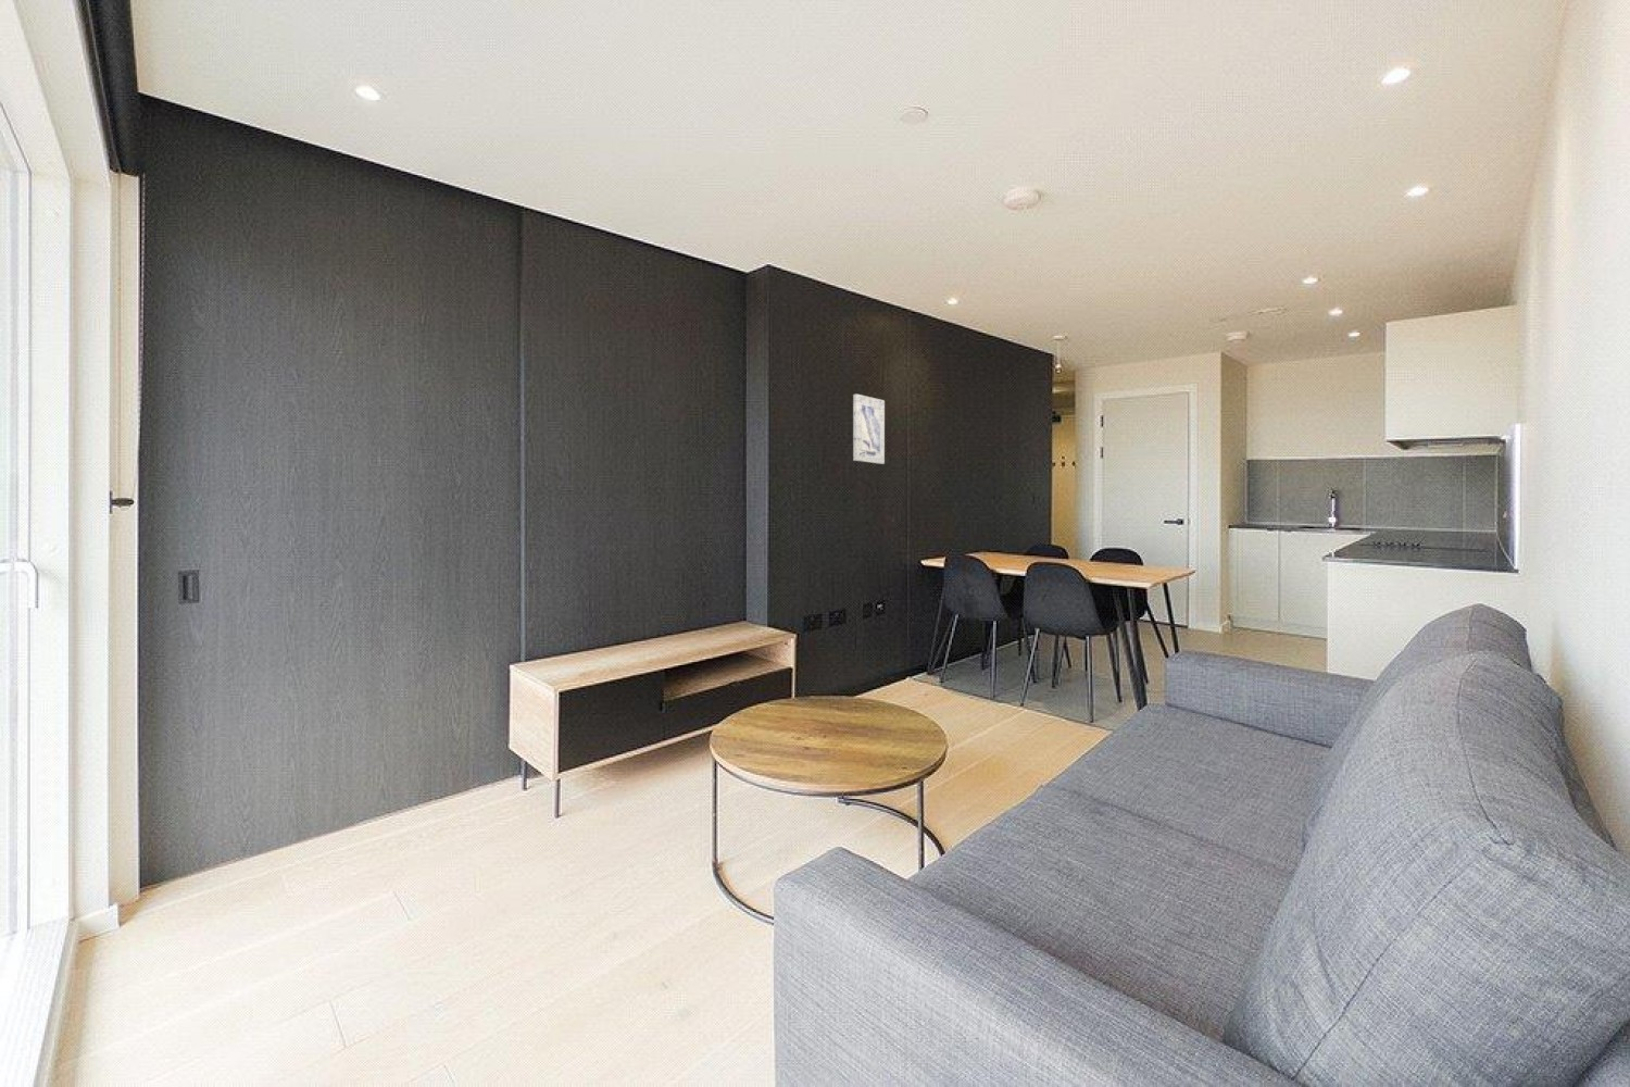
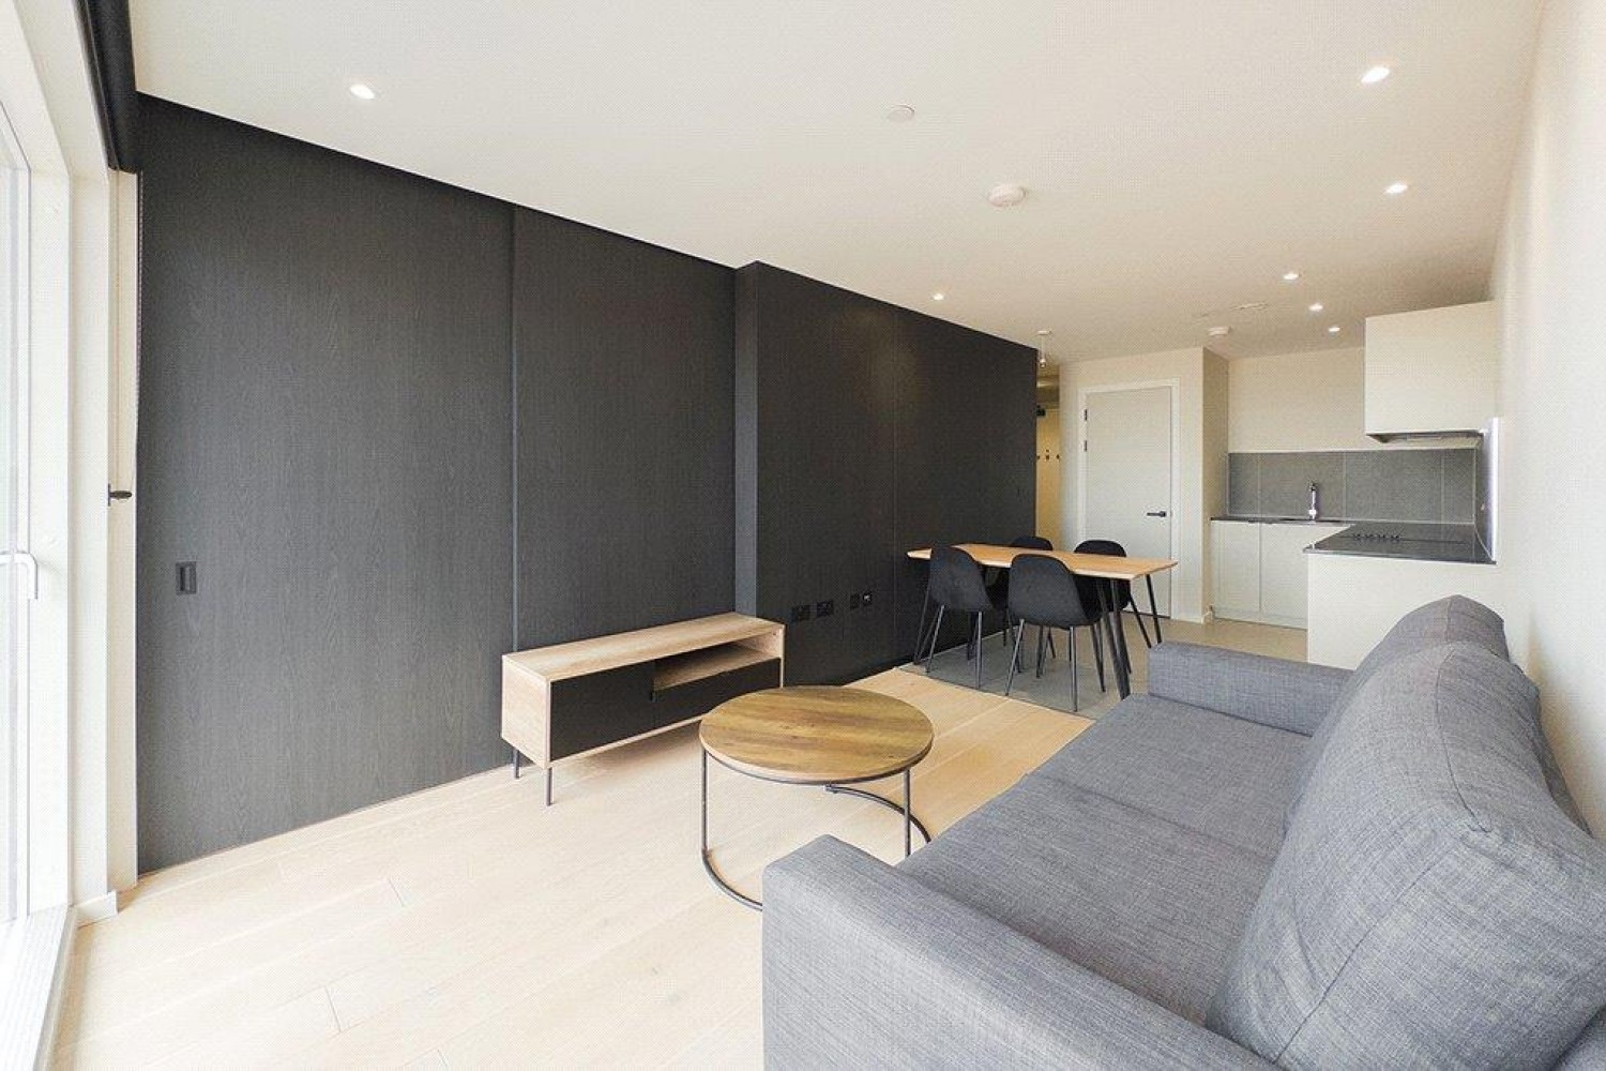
- wall art (868, 429)
